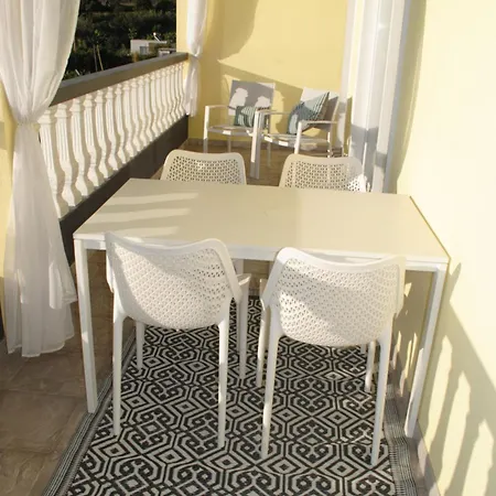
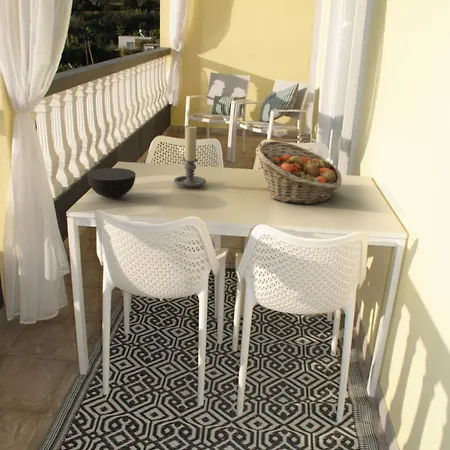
+ candle holder (191, 155)
+ fruit basket (298, 171)
+ bowl (111, 185)
